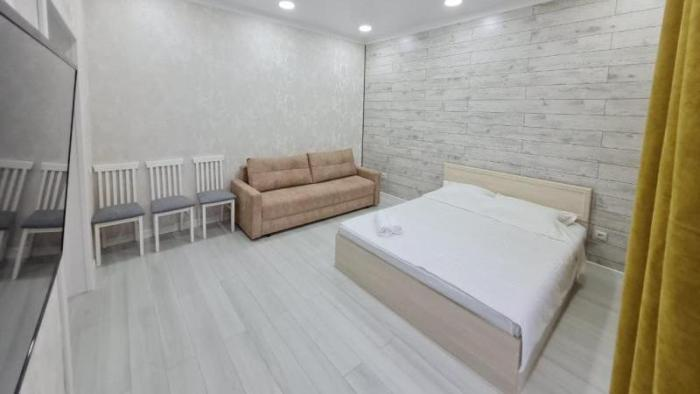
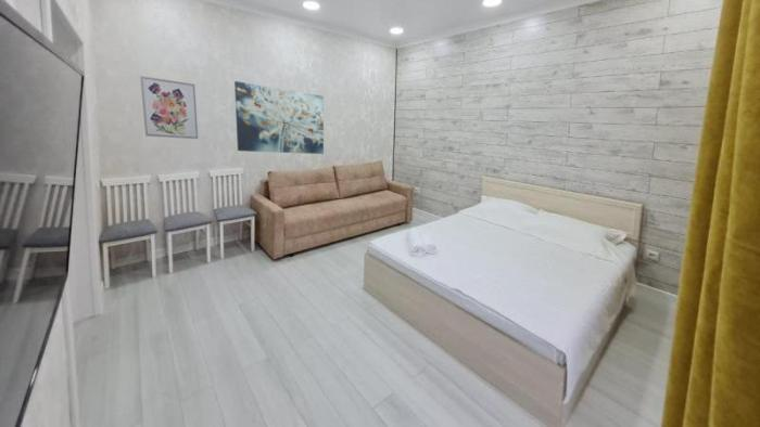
+ wall art (283, 121)
+ wall art (170, 109)
